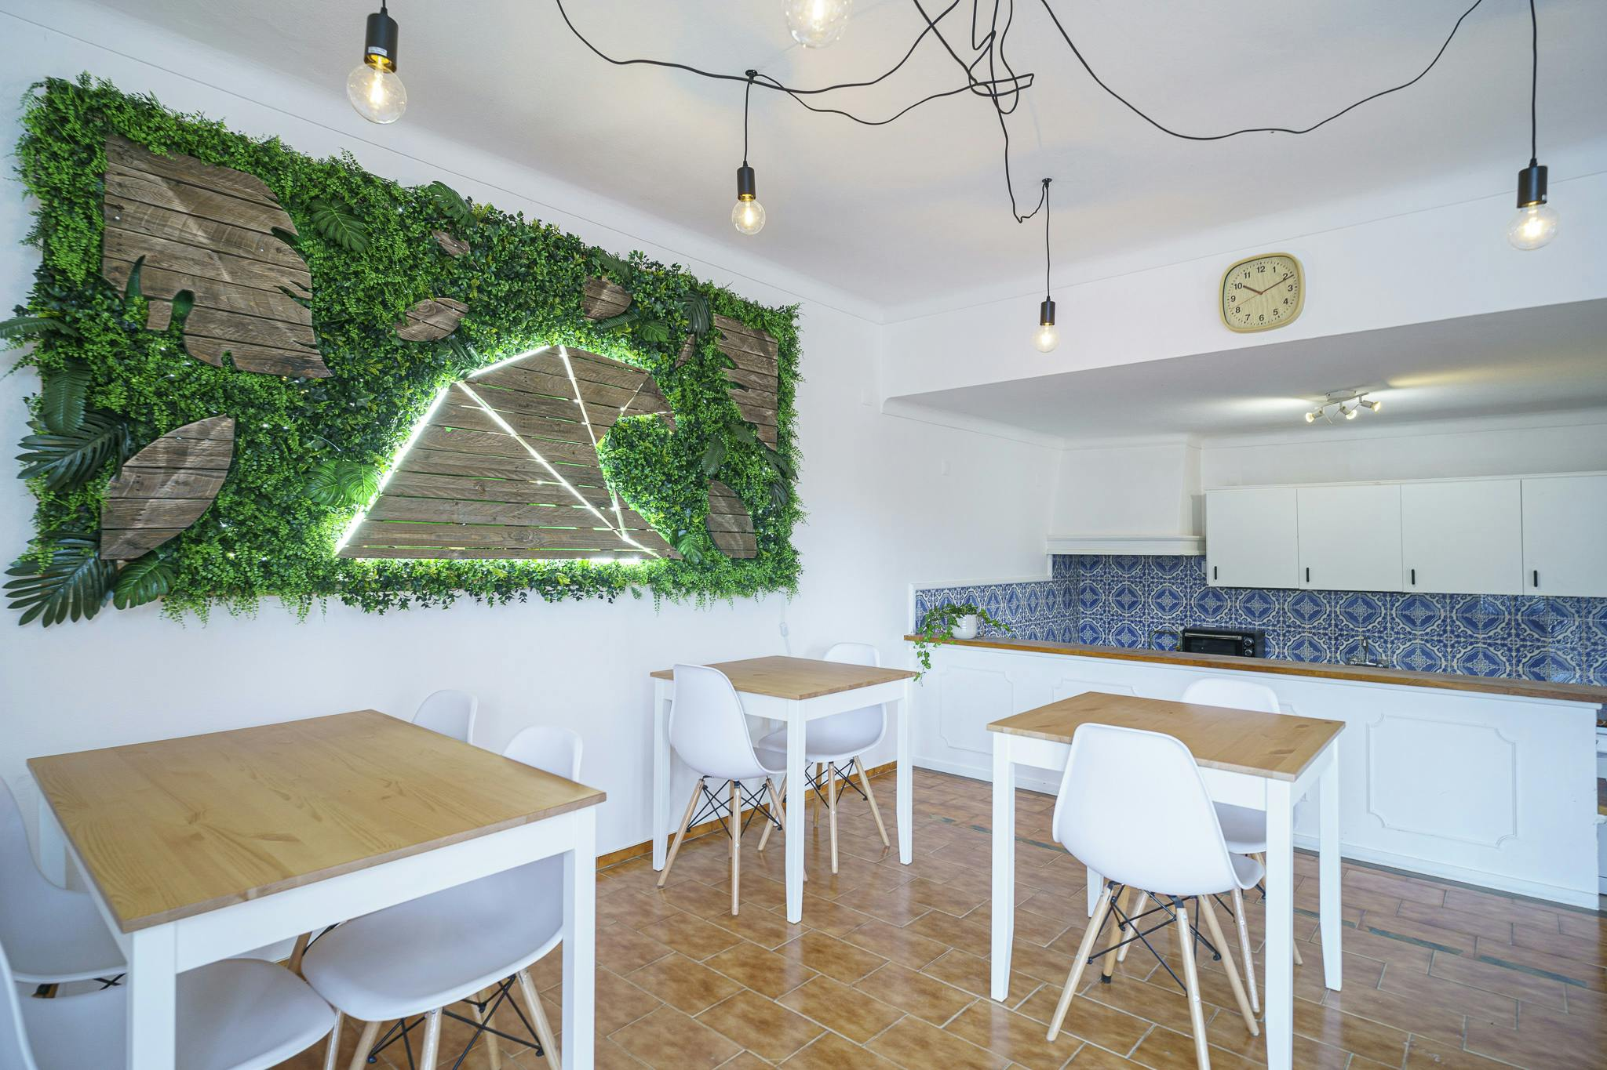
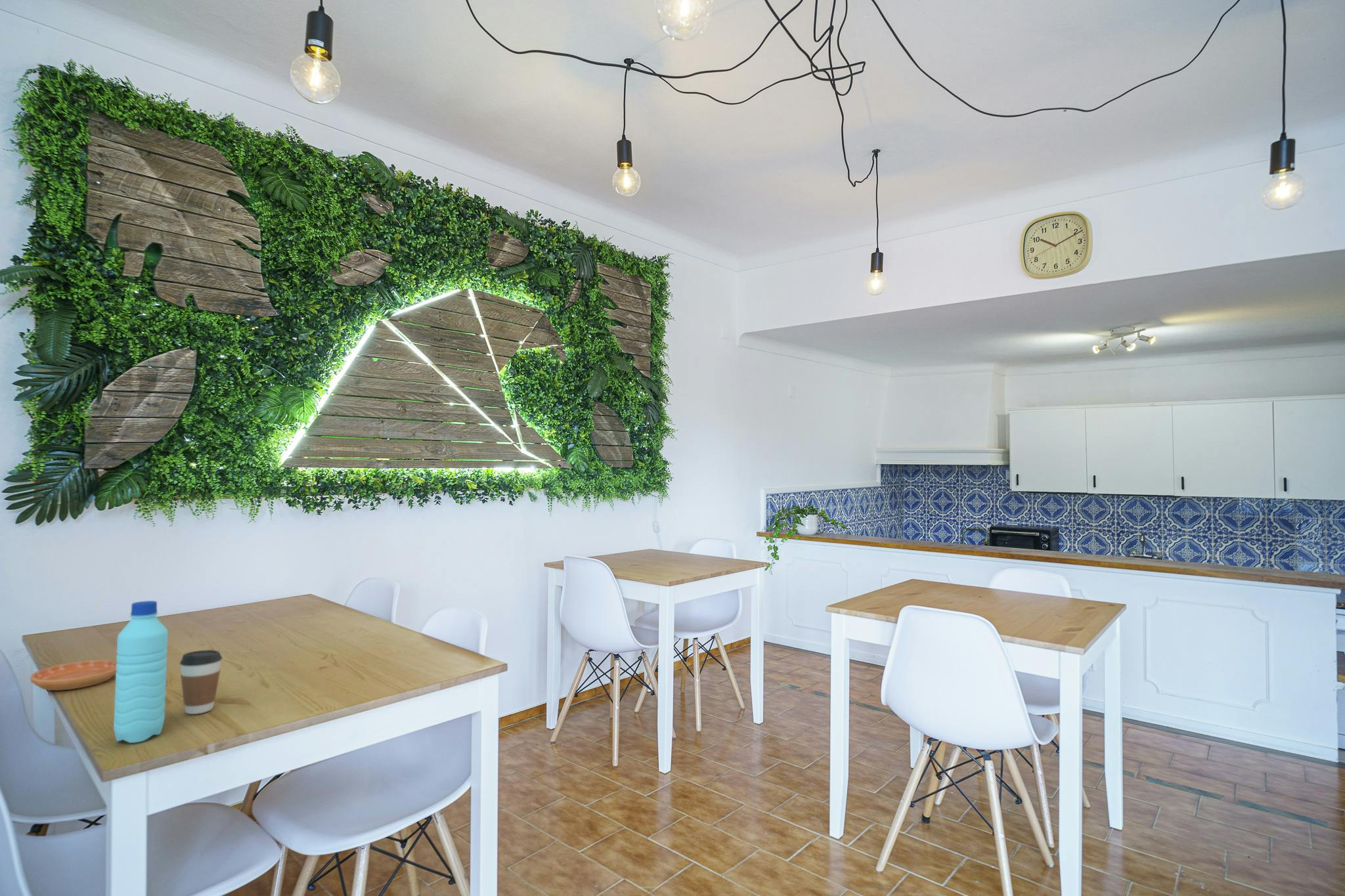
+ coffee cup (200, 681)
+ saucer (77, 675)
+ water bottle (141, 670)
